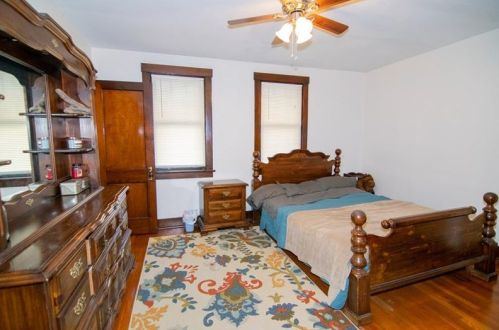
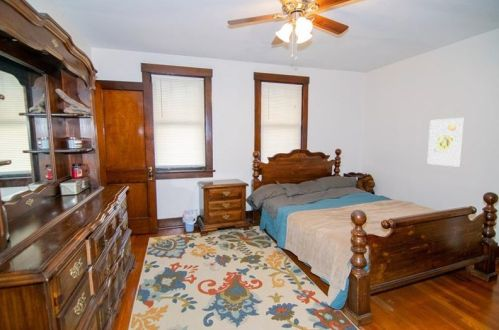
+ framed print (444, 142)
